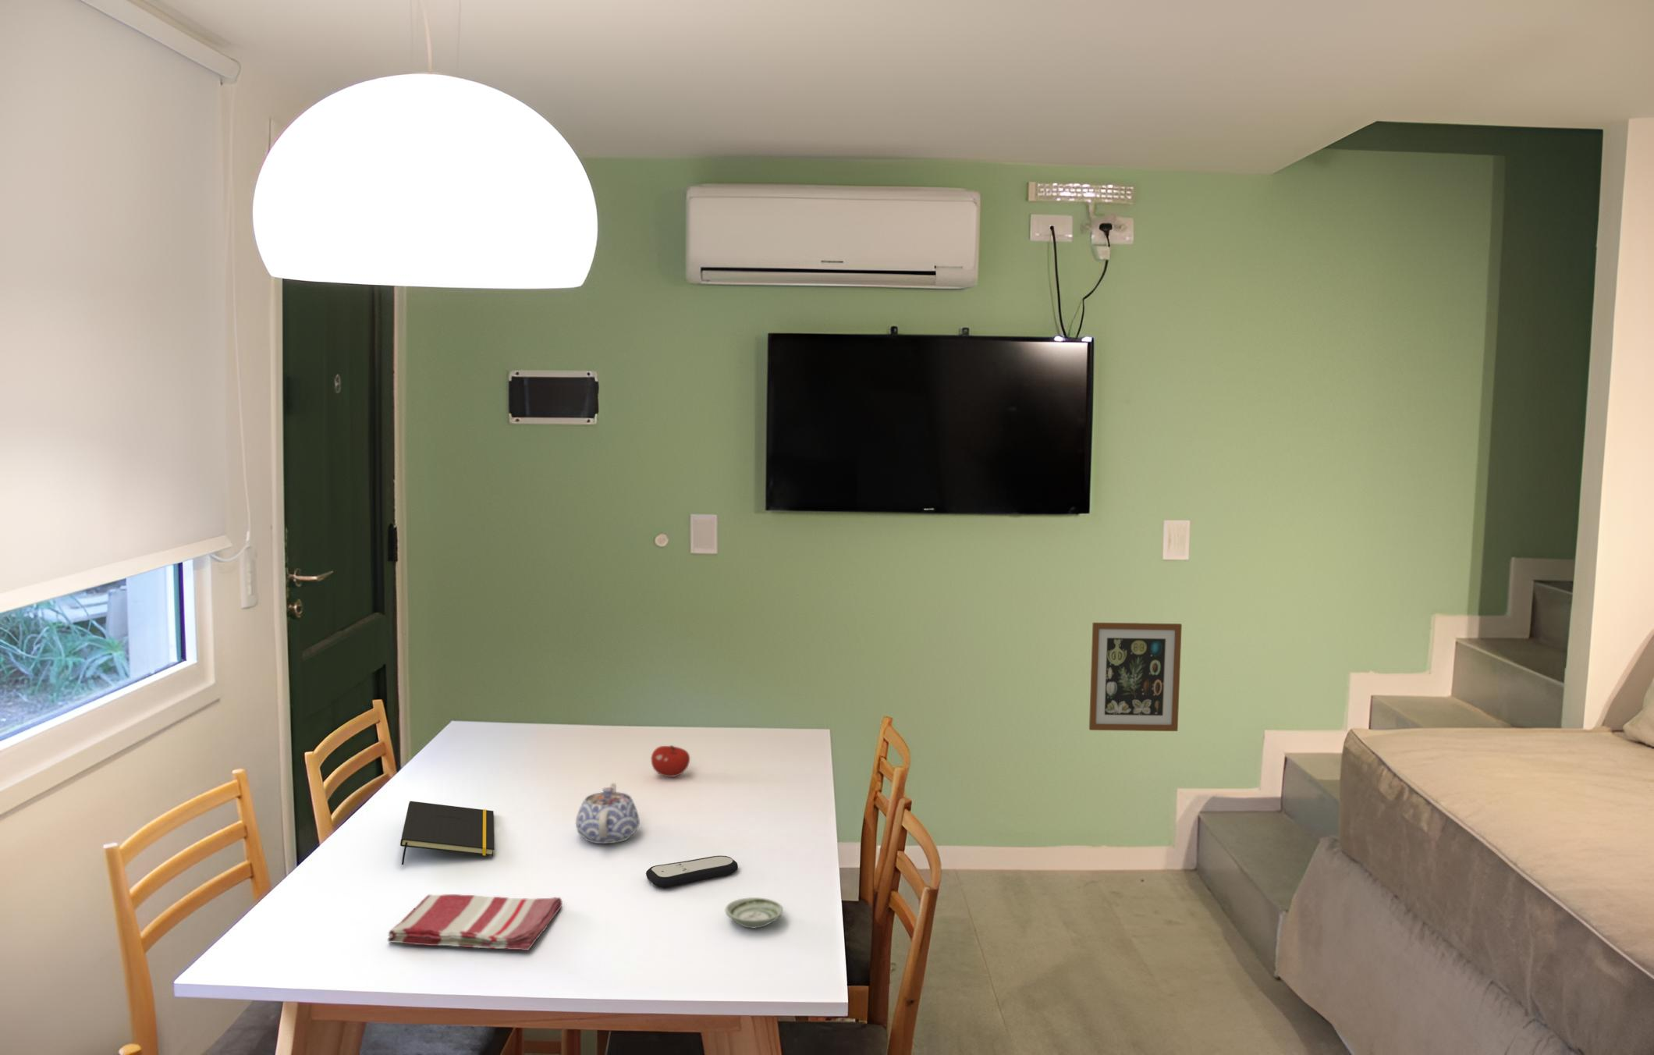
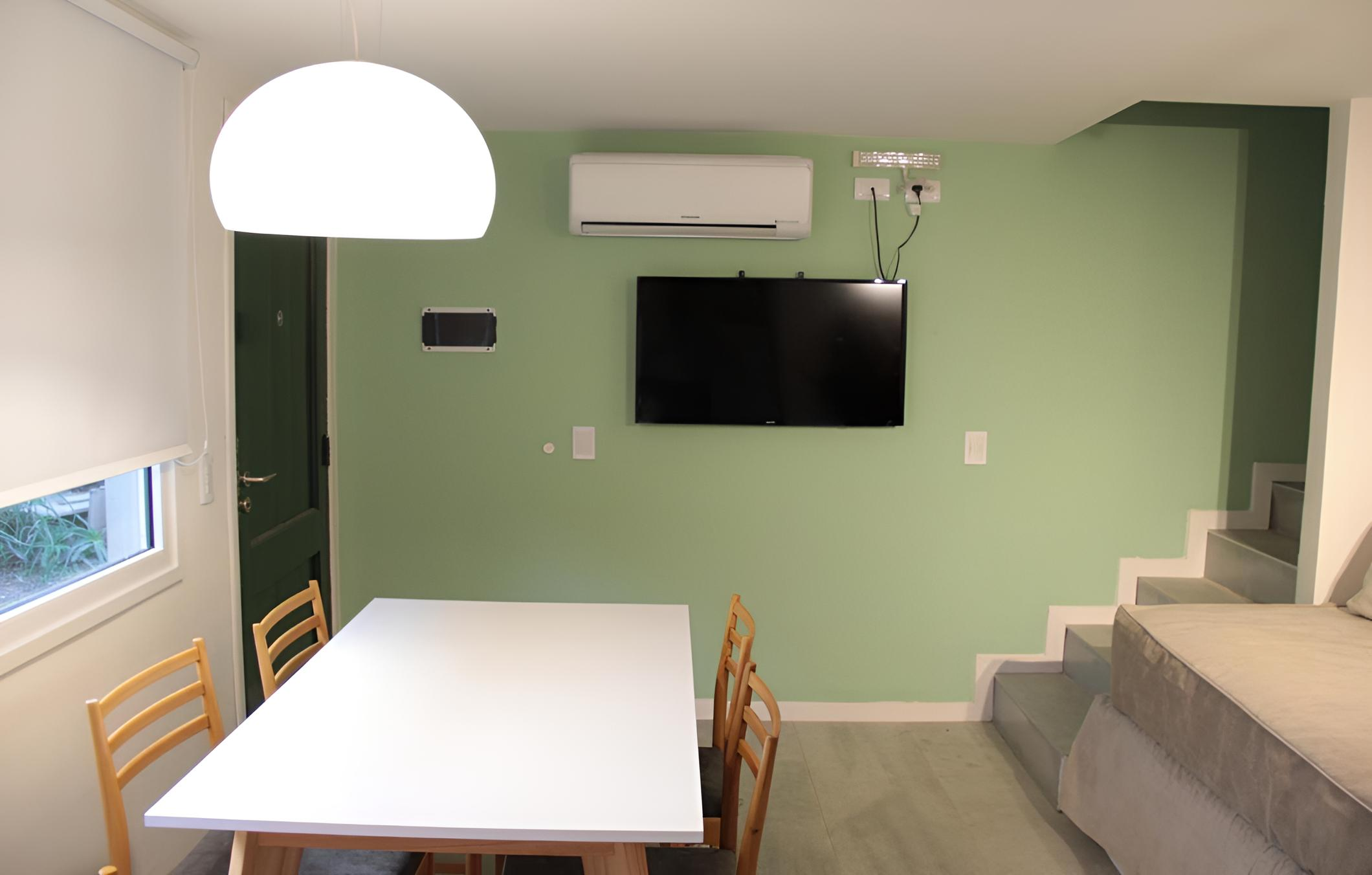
- wall art (1136, 676)
- notepad (450, 827)
- saucer (753, 915)
- dish towel (477, 918)
- remote control (693, 871)
- teapot (608, 811)
- fruit (670, 760)
